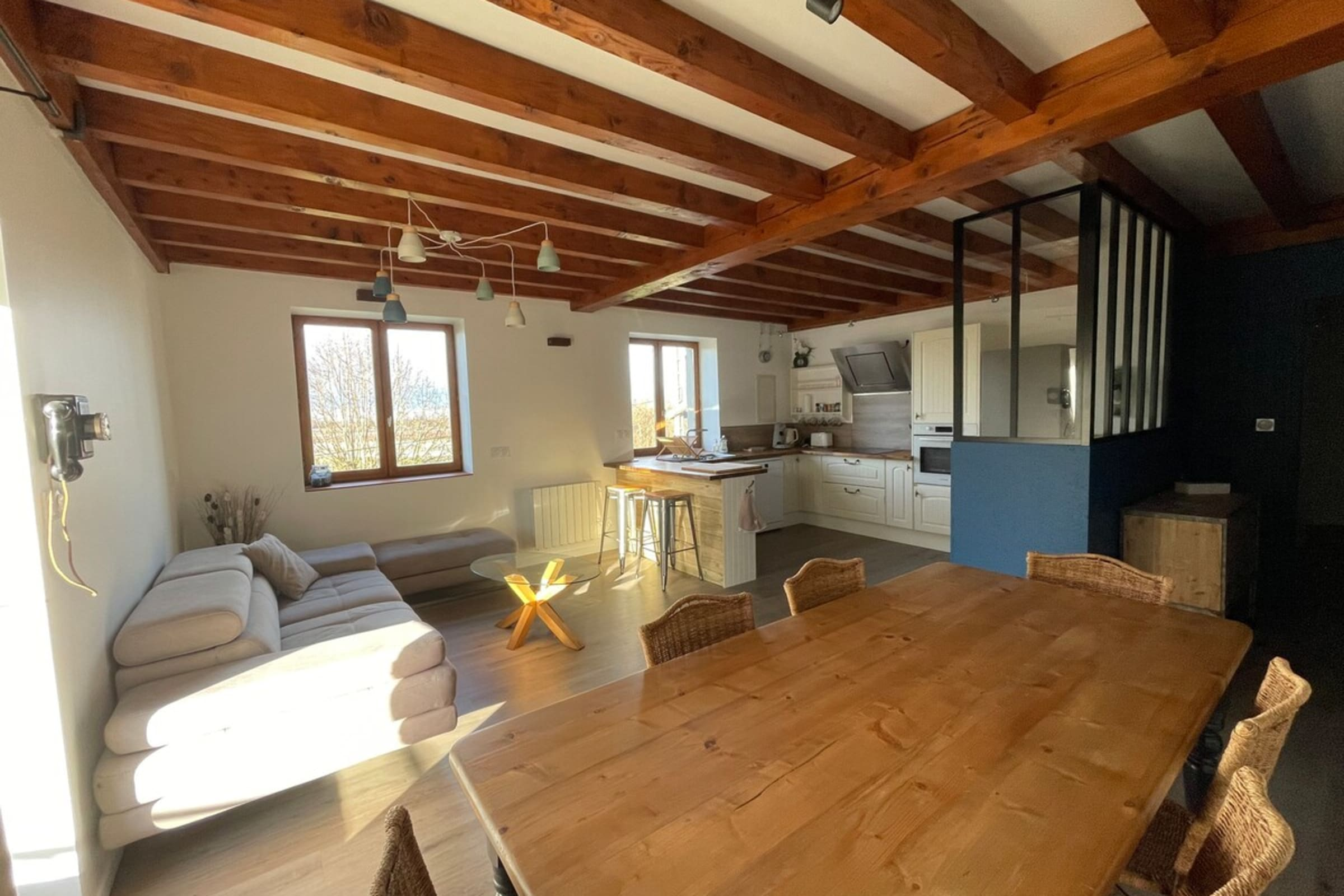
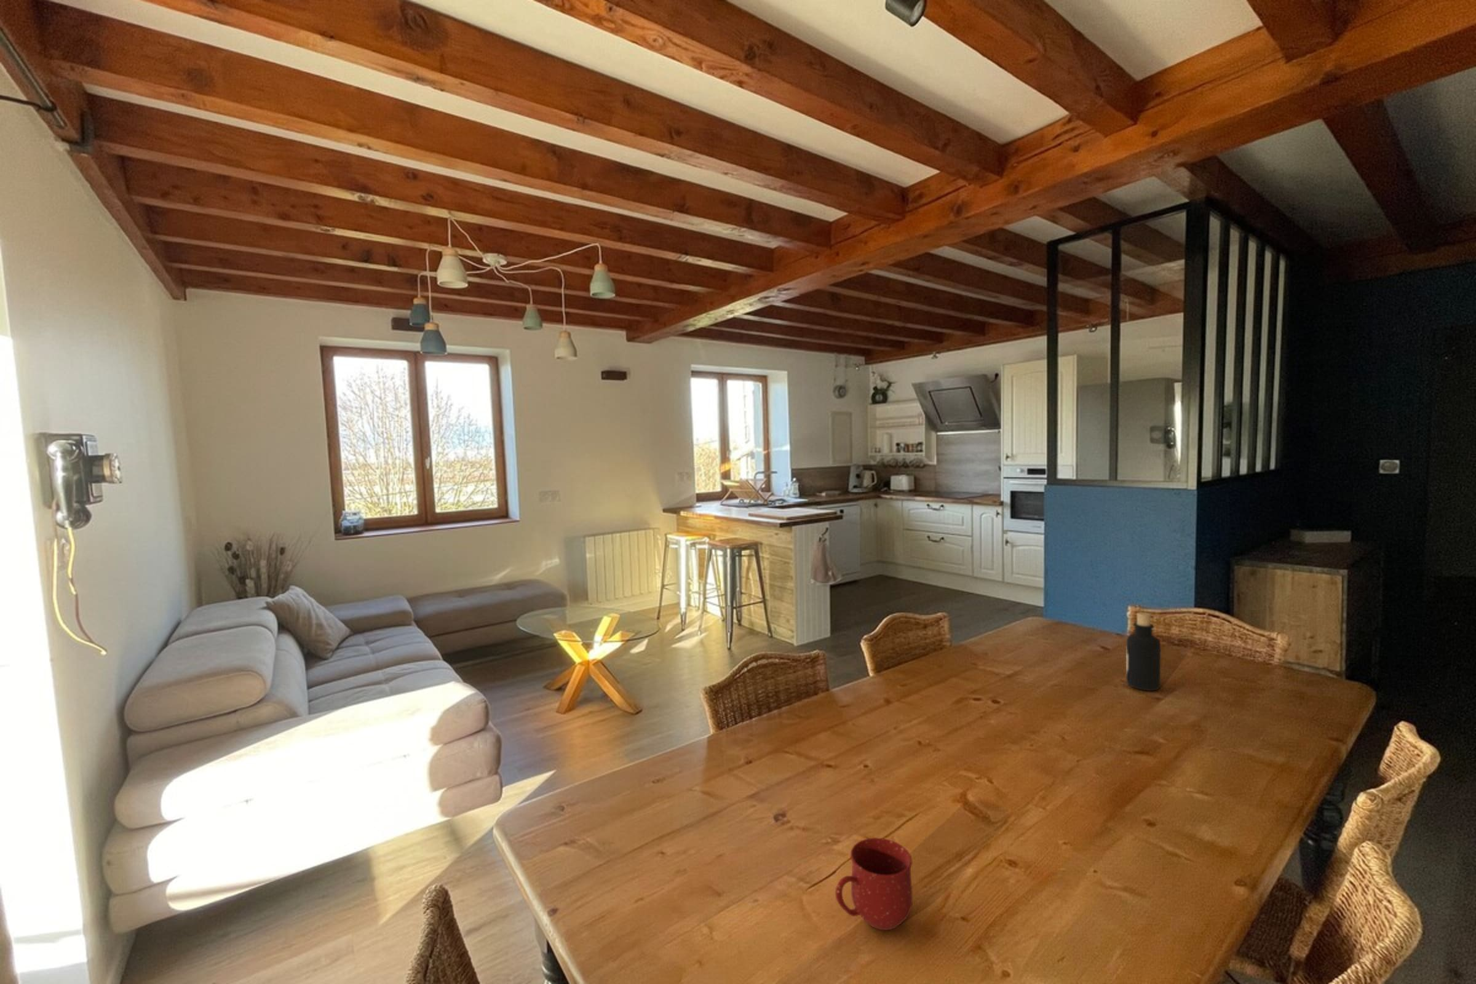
+ mug (872, 890)
+ bottle (1143, 649)
